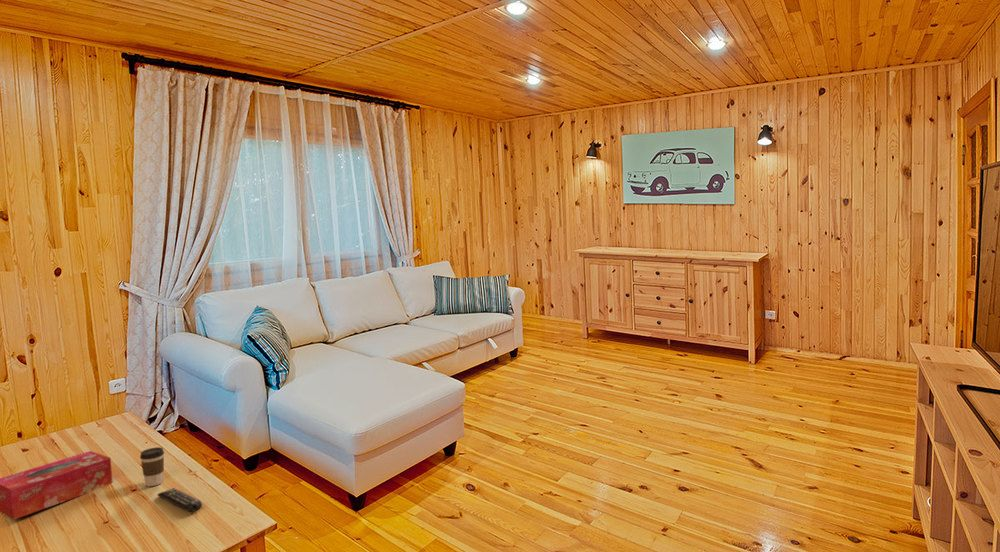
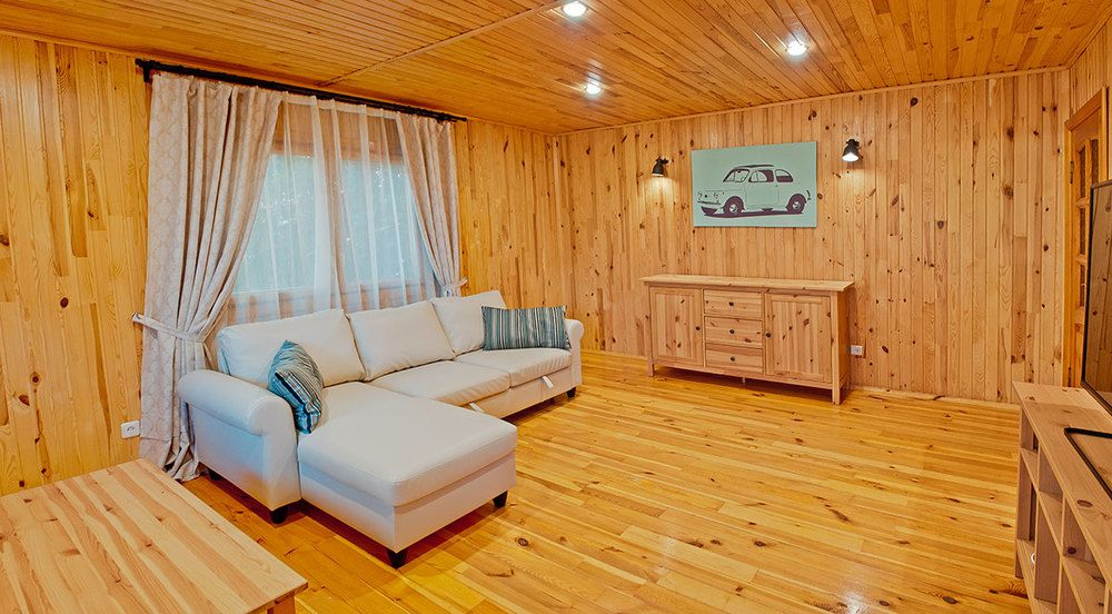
- coffee cup (153, 466)
- remote control (179, 499)
- tissue box (55, 482)
